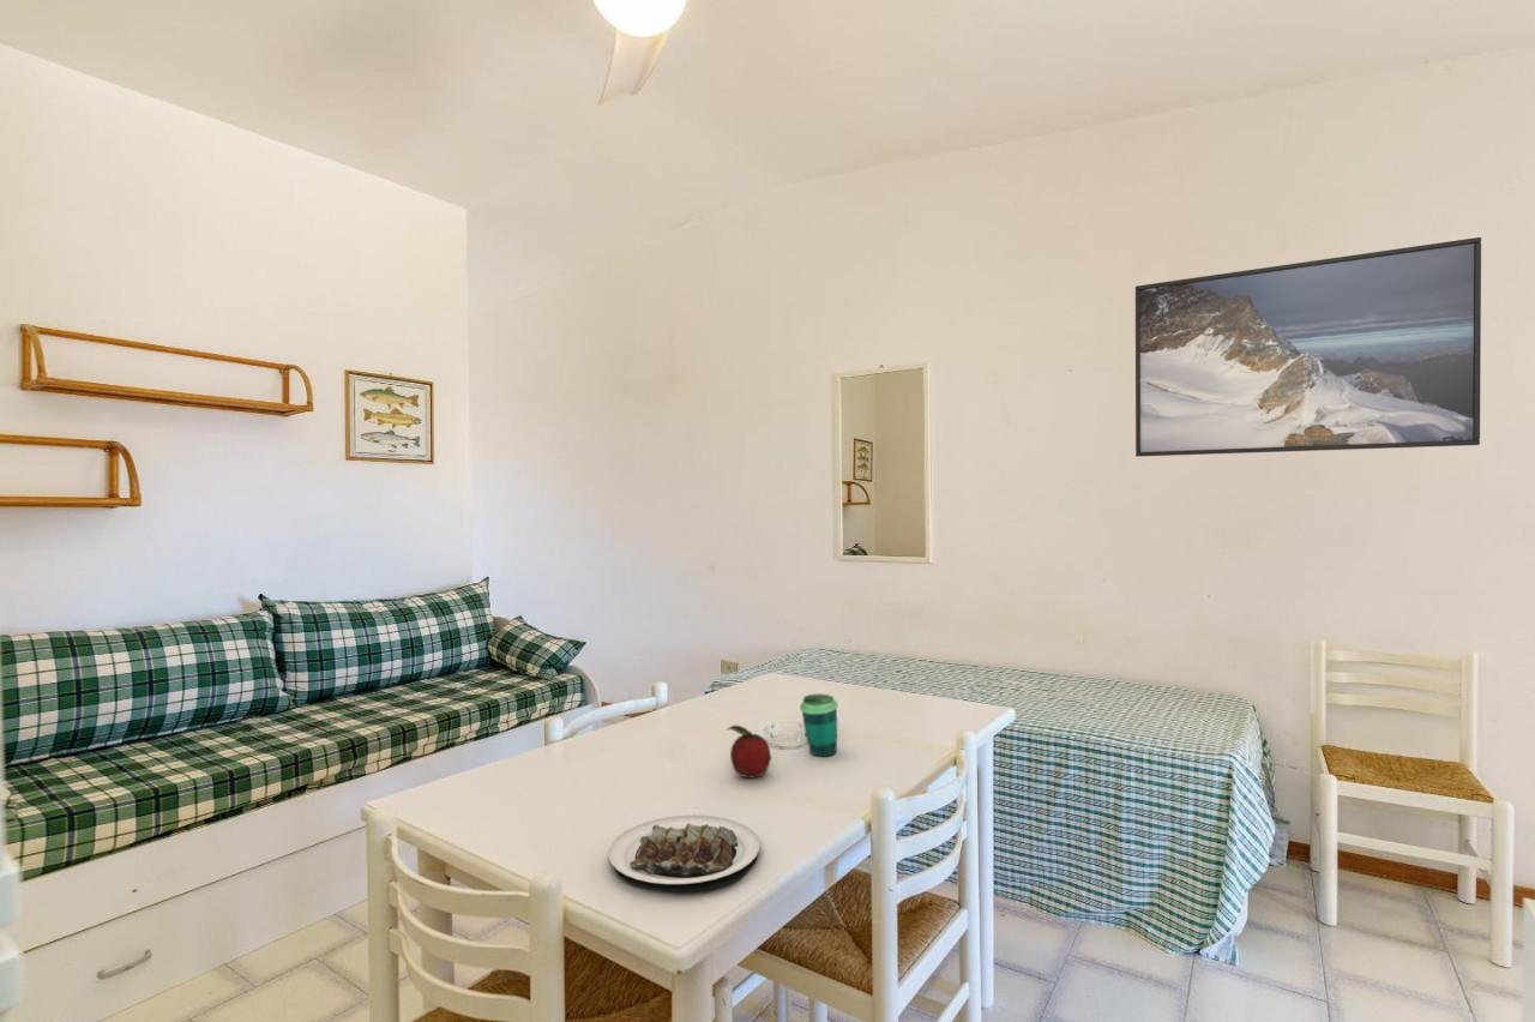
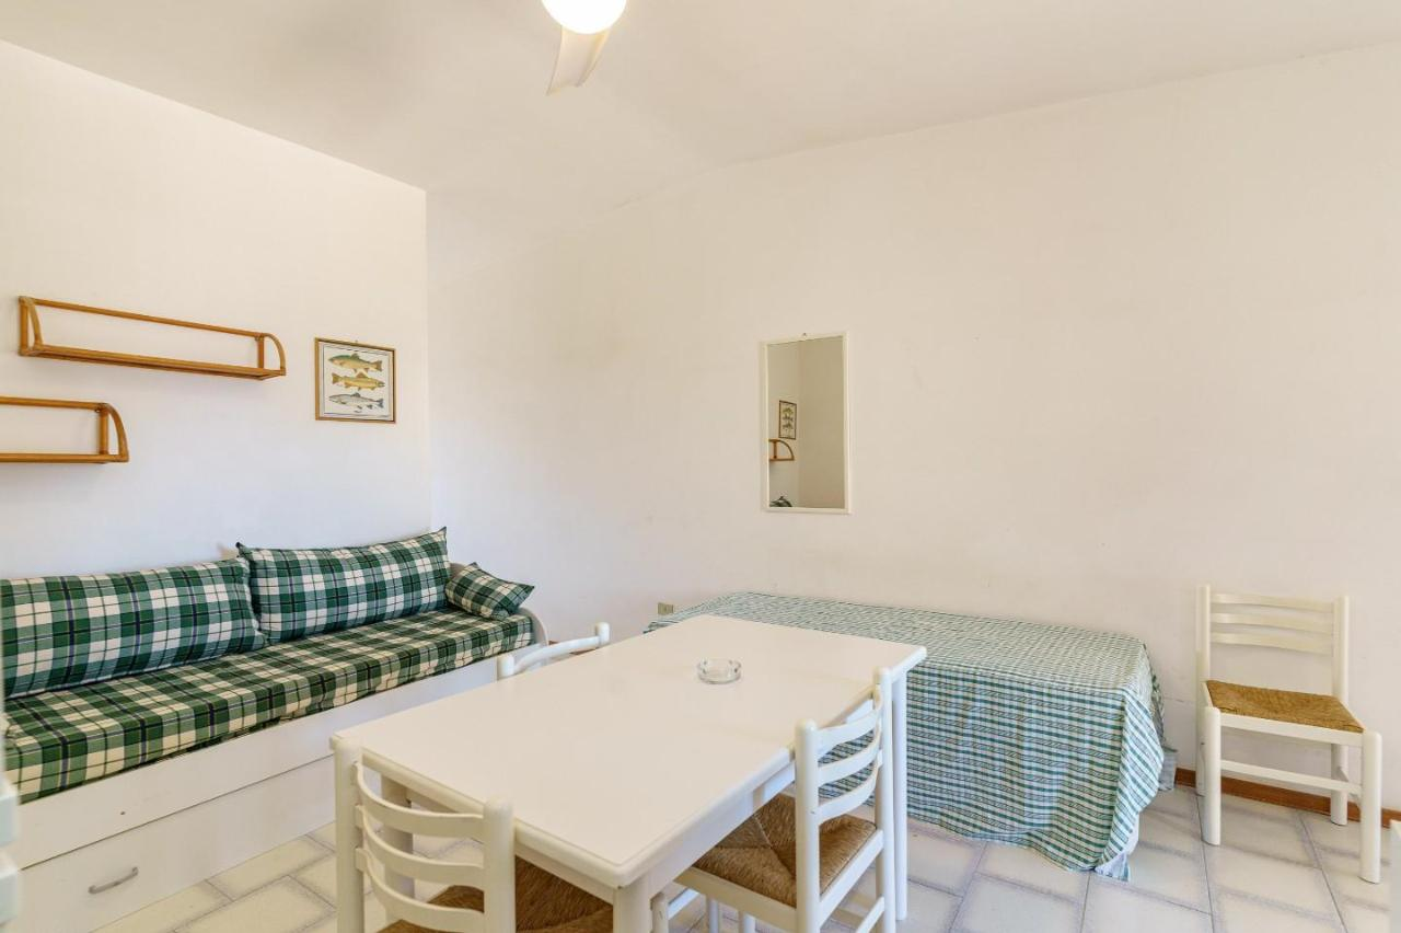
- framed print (1290, 357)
- fruit (748, 751)
- cup (819, 725)
- plate (685, 844)
